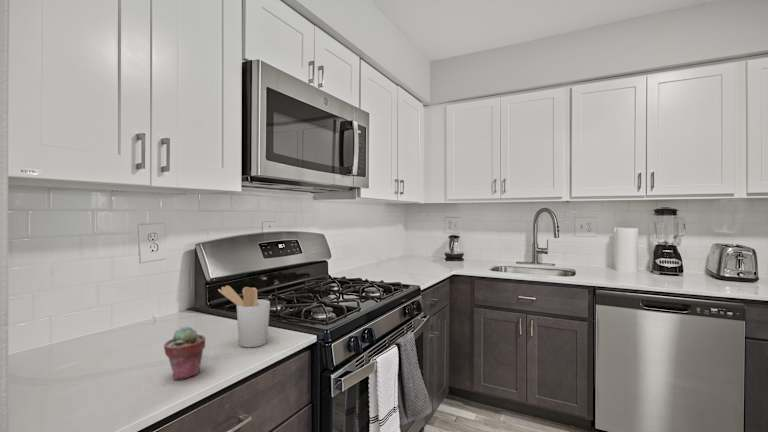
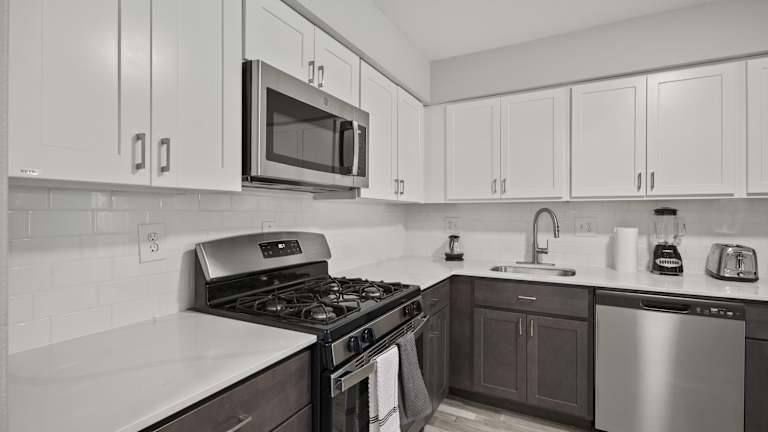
- utensil holder (244, 313)
- potted succulent (185, 350)
